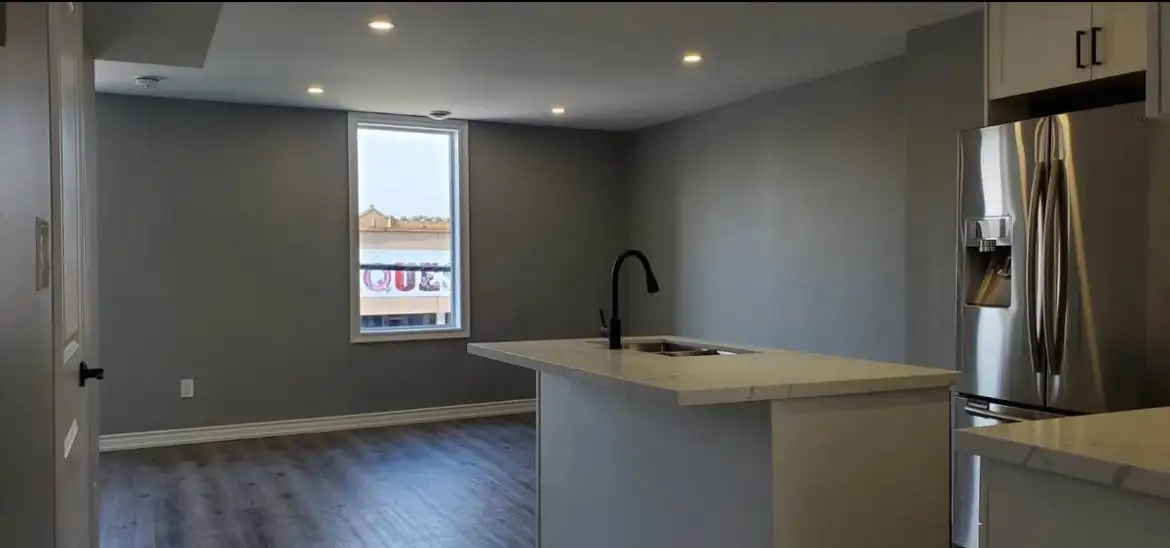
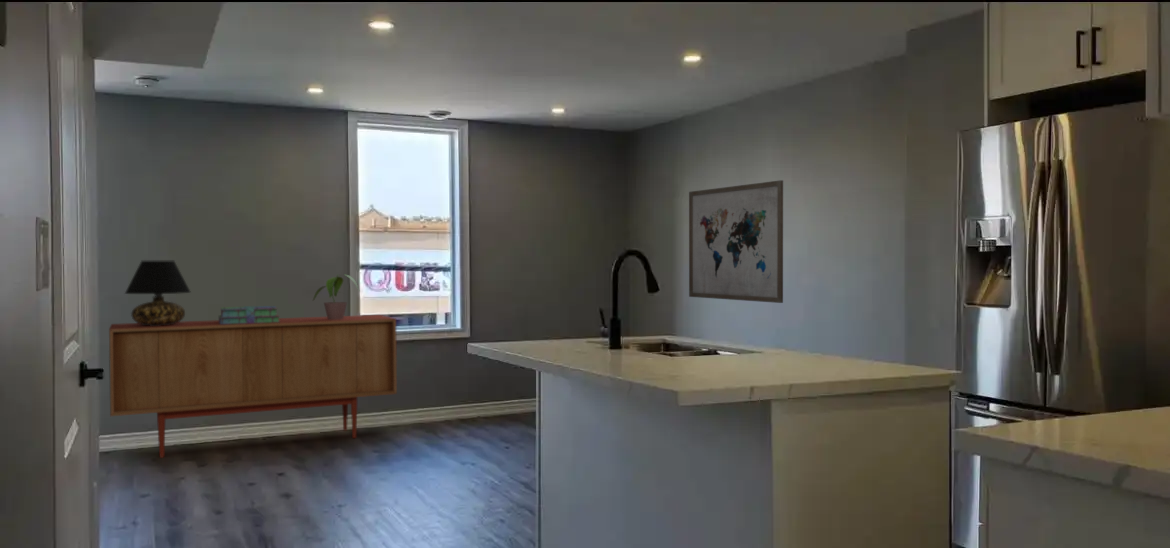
+ stack of books (248, 314)
+ wall art (732, 243)
+ potted plant (335, 296)
+ sideboard (259, 382)
+ table lamp (158, 292)
